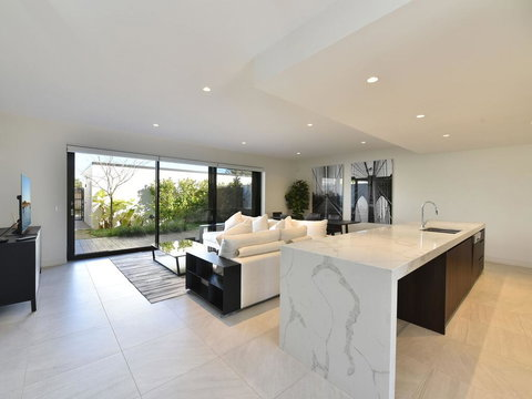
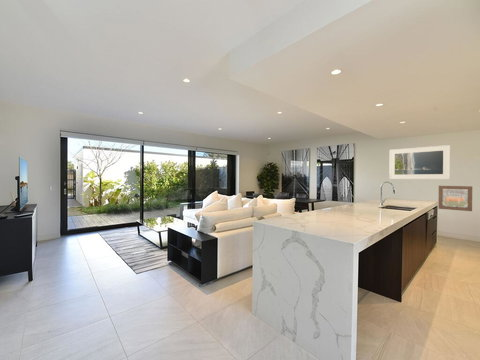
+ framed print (417, 163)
+ wall art (454, 197)
